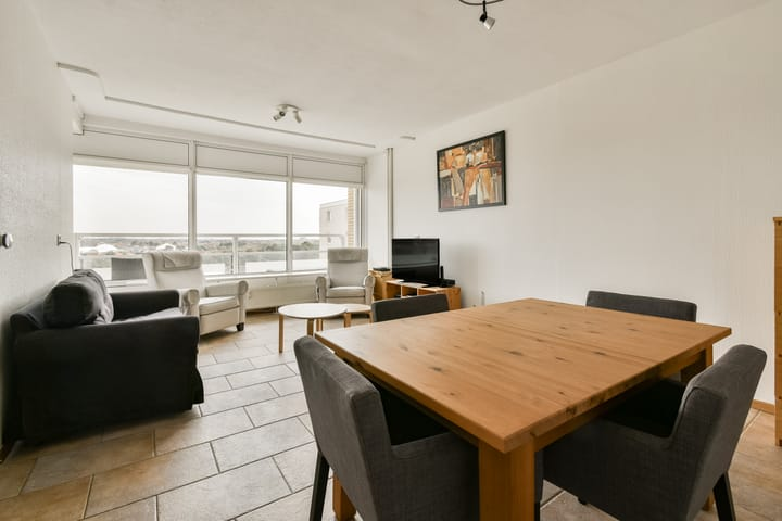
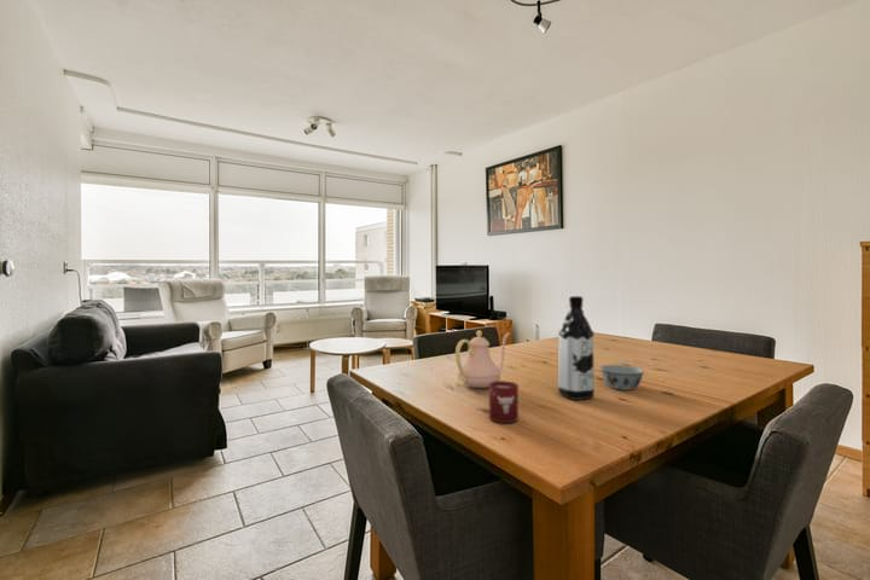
+ teapot (485, 356)
+ bowl (621, 377)
+ cup (500, 399)
+ water bottle (575, 346)
